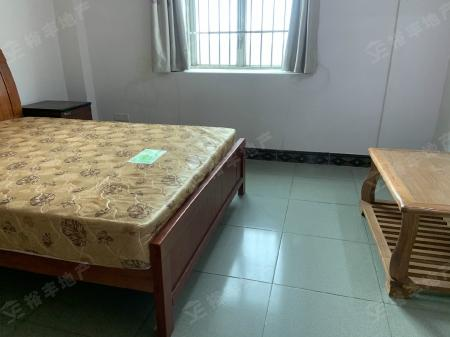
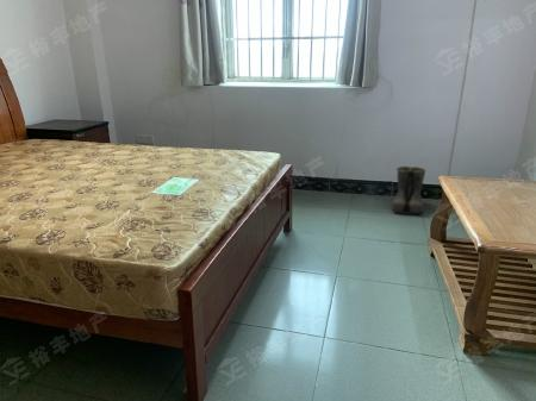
+ boots (409, 189)
